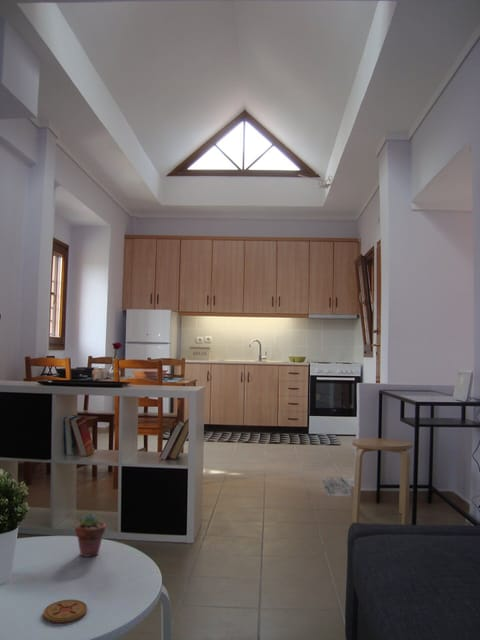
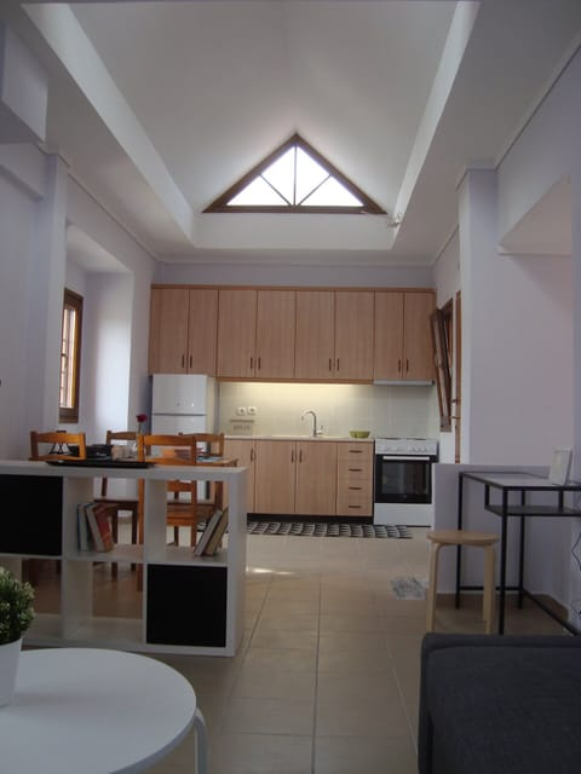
- coaster (65, 610)
- potted succulent (90, 533)
